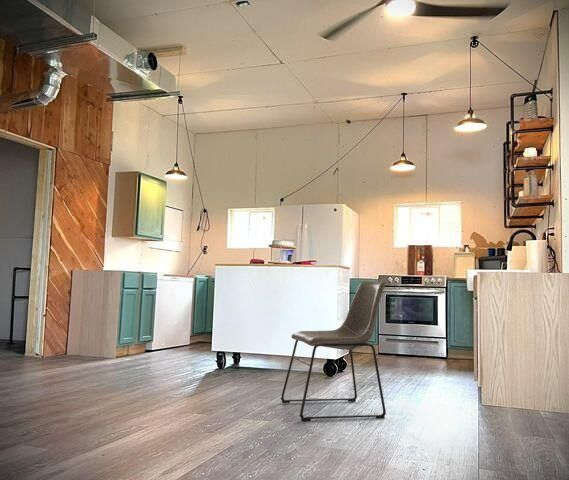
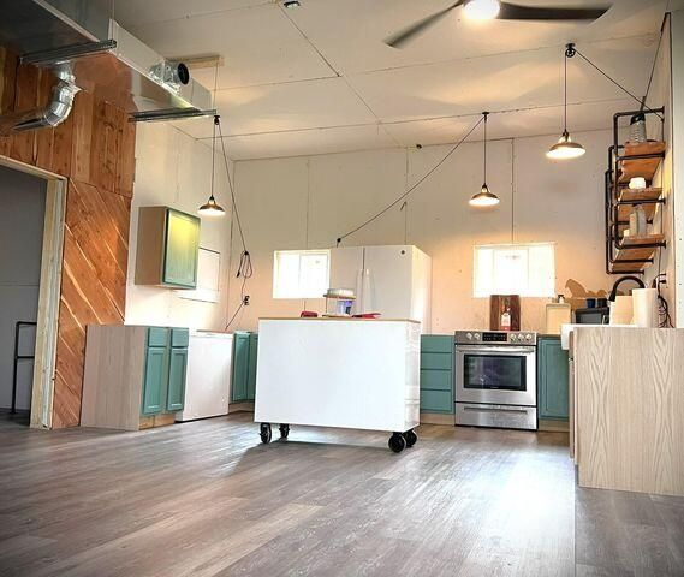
- chair (334, 344)
